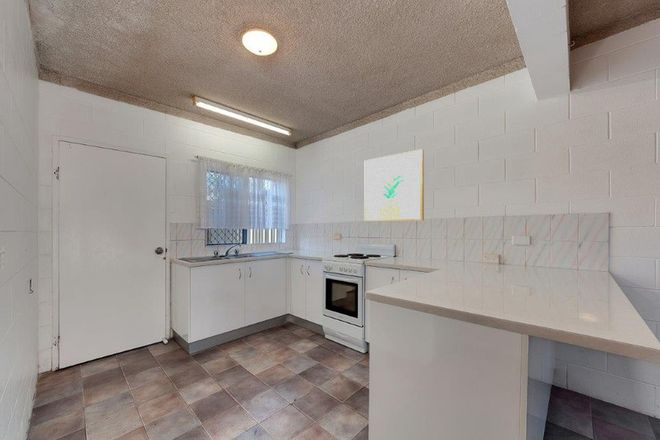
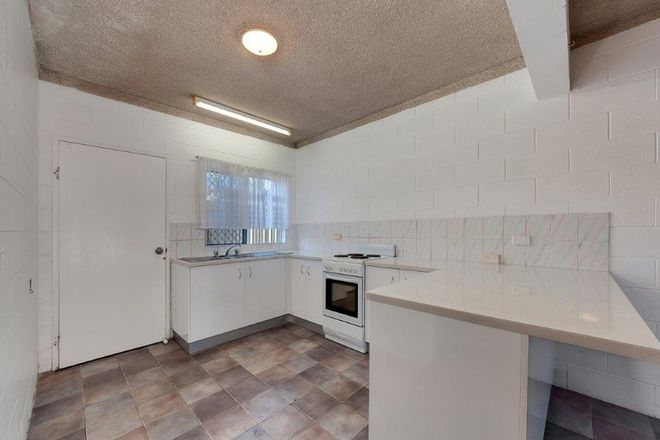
- wall art (391, 188)
